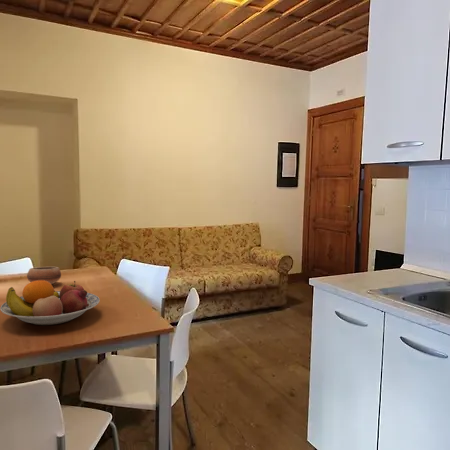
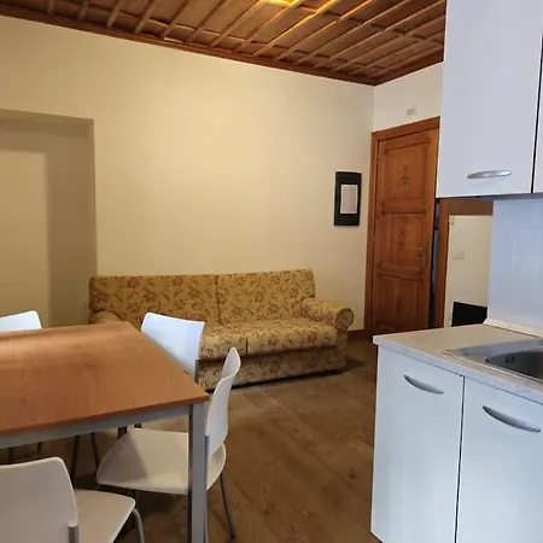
- fruit bowl (52, 298)
- bowl (44, 276)
